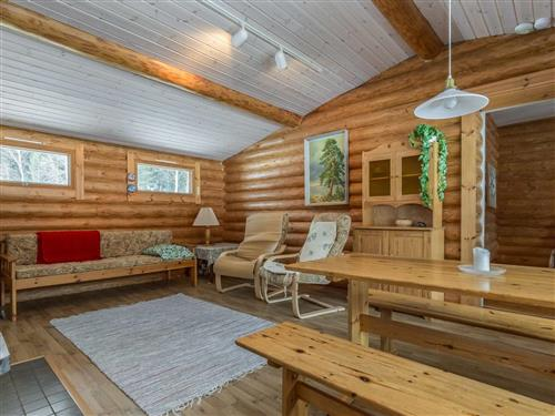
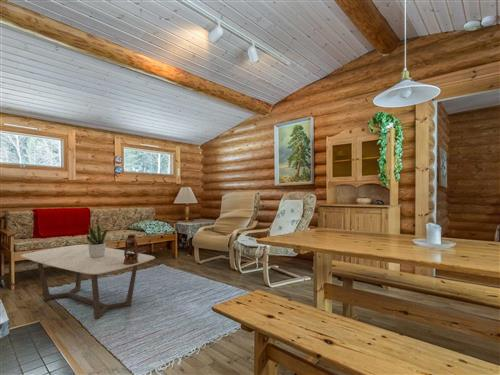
+ coffee table (91, 278)
+ potted plant (97, 238)
+ lantern (130, 246)
